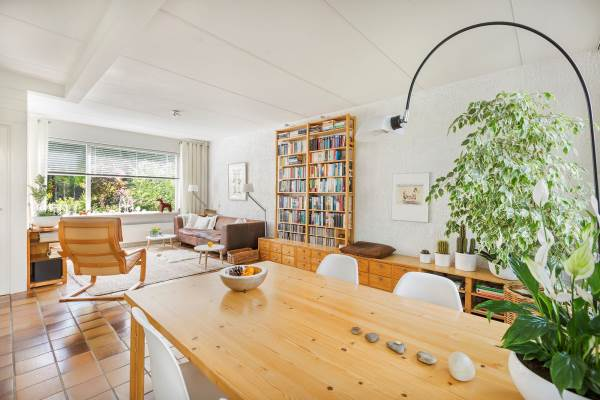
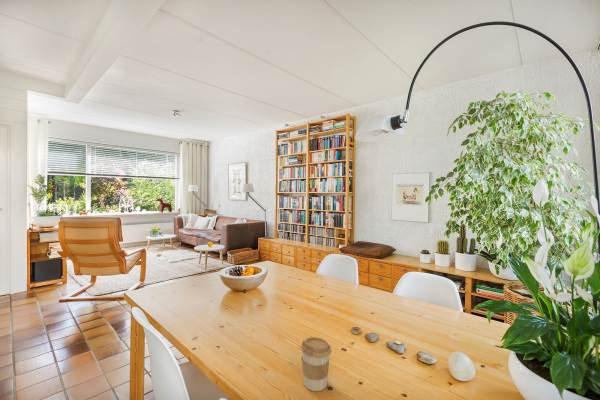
+ coffee cup (315, 362)
